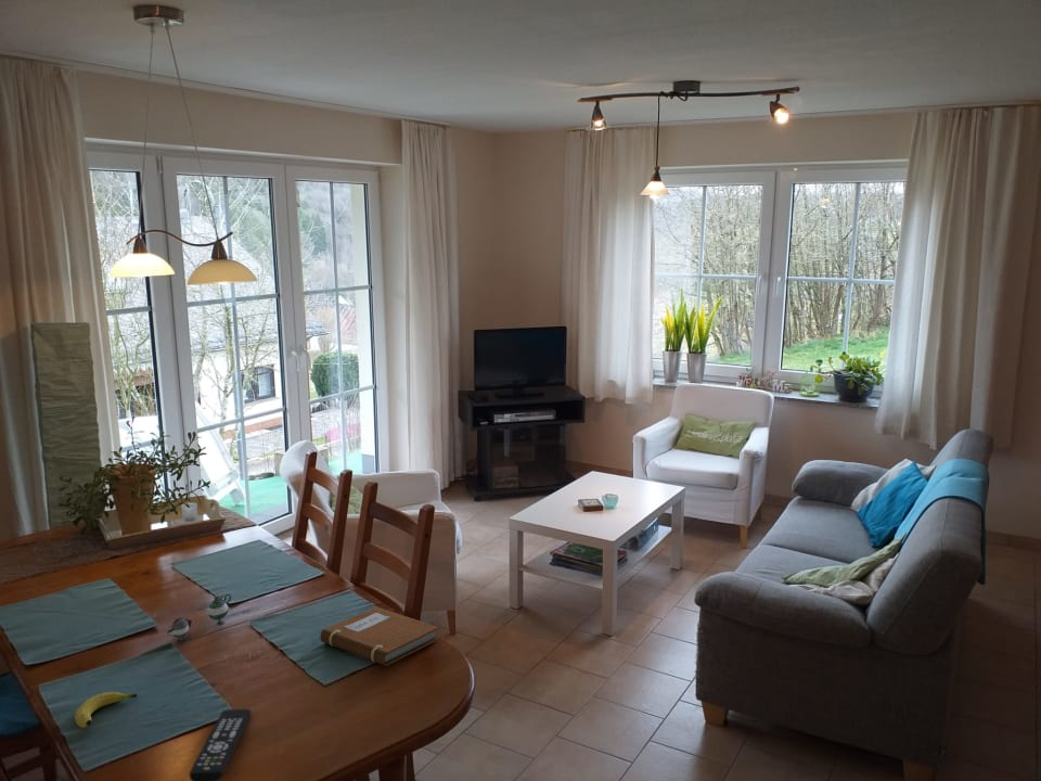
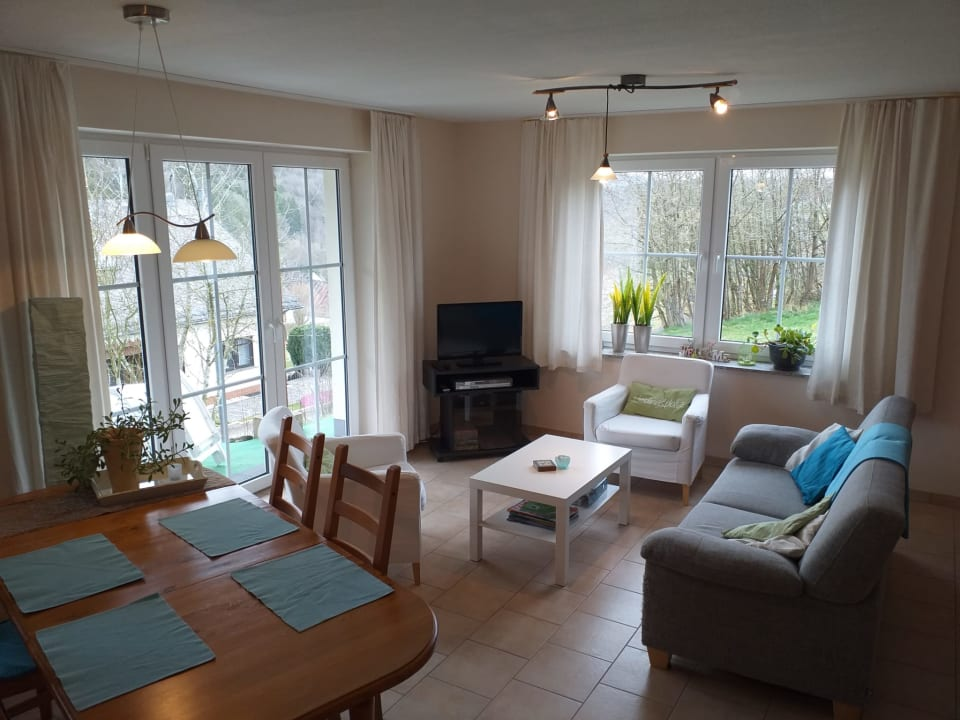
- remote control (222, 743)
- teapot (207, 613)
- fruit (104, 705)
- notebook (377, 635)
